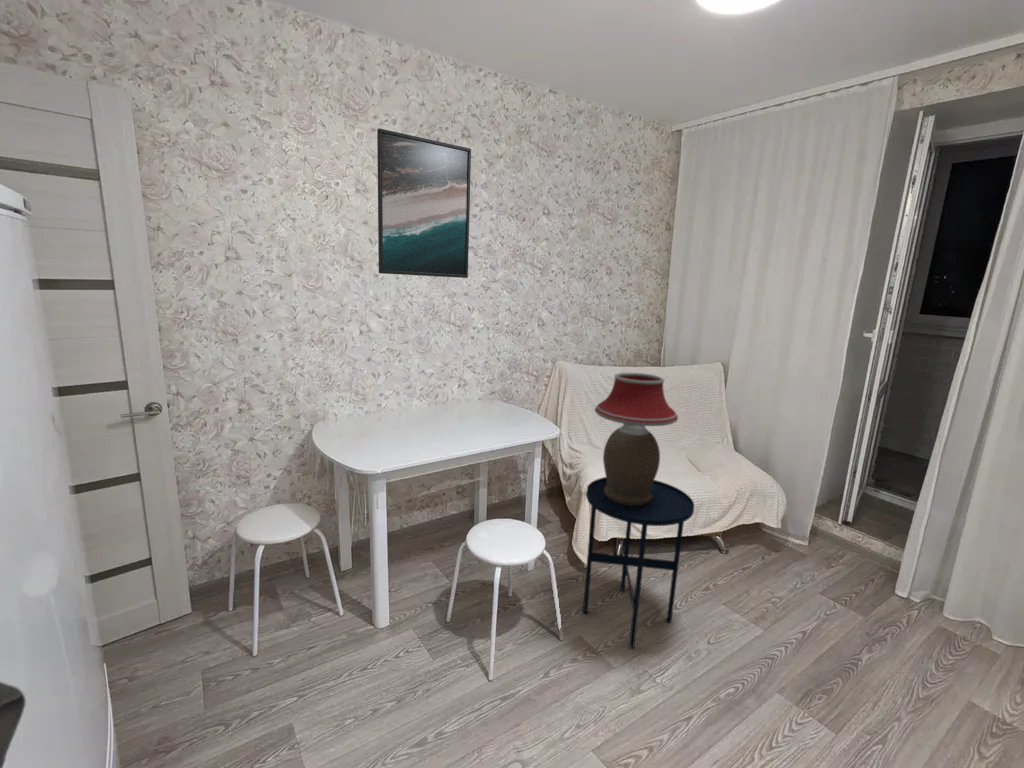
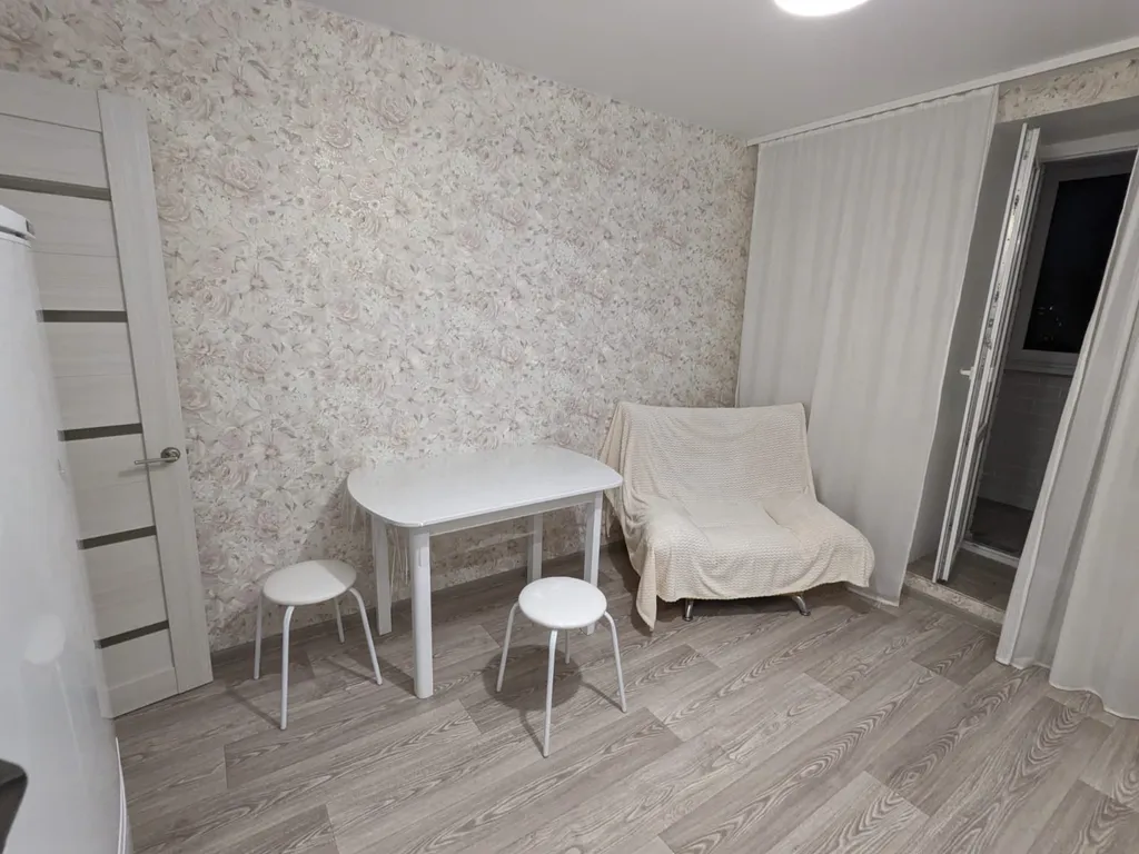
- side table (632, 557)
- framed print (426, 209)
- table lamp (633, 437)
